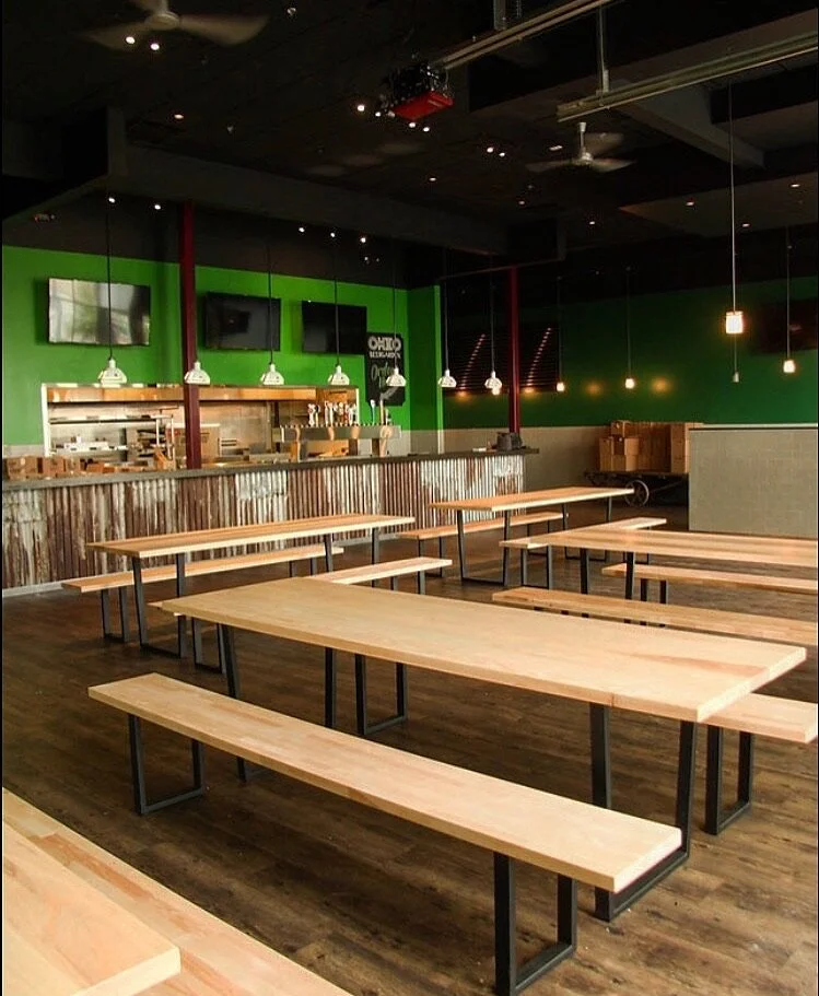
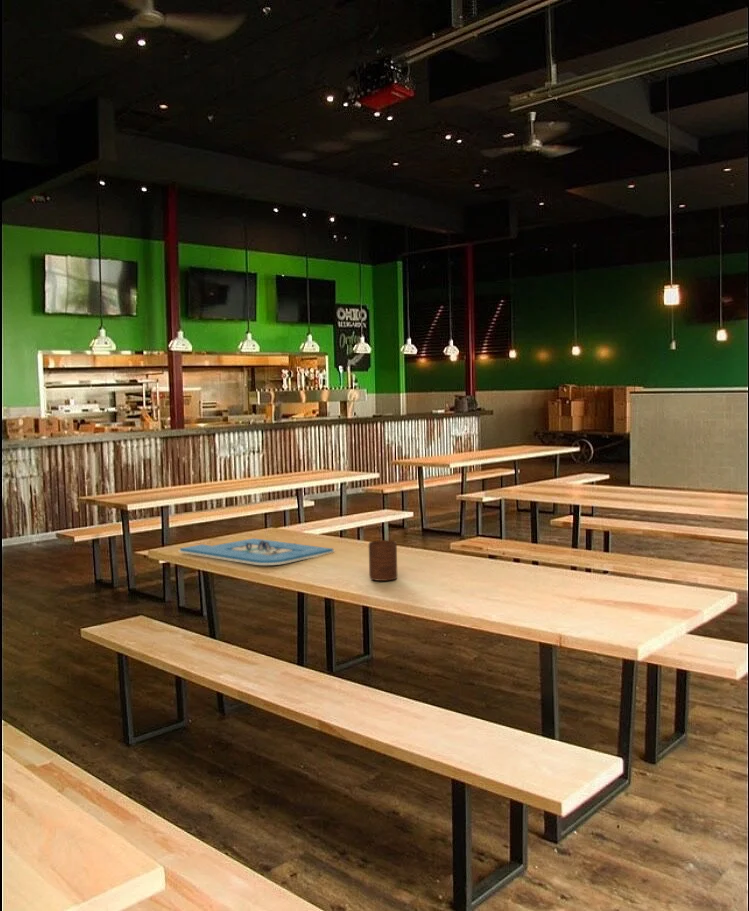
+ board game (255, 547)
+ cup (382, 559)
